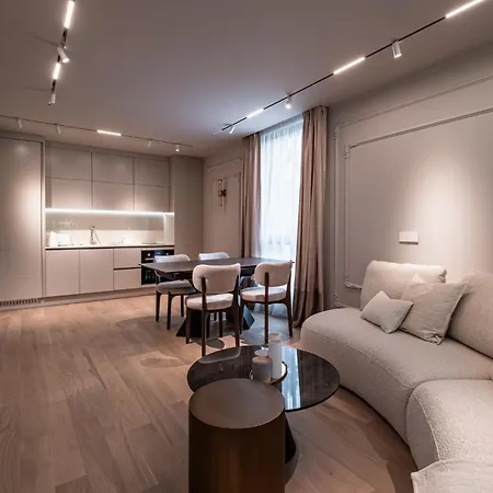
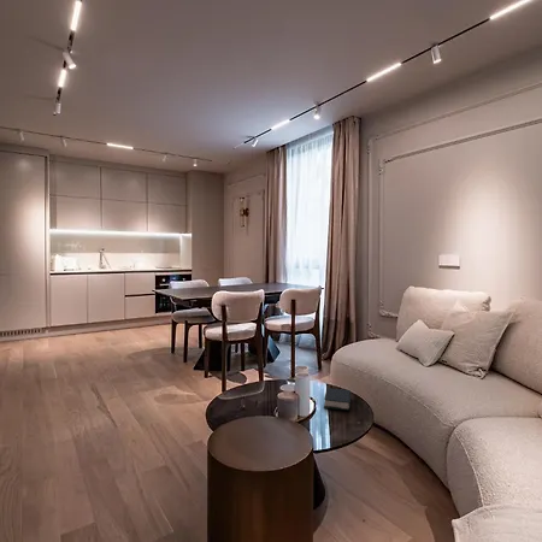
+ book (337, 399)
